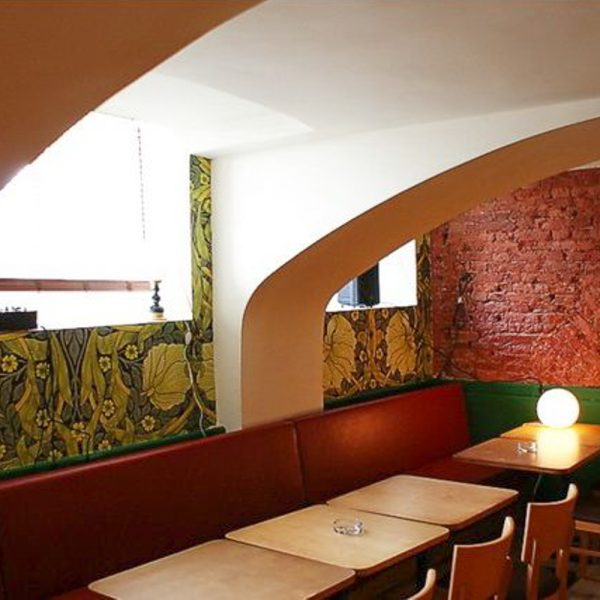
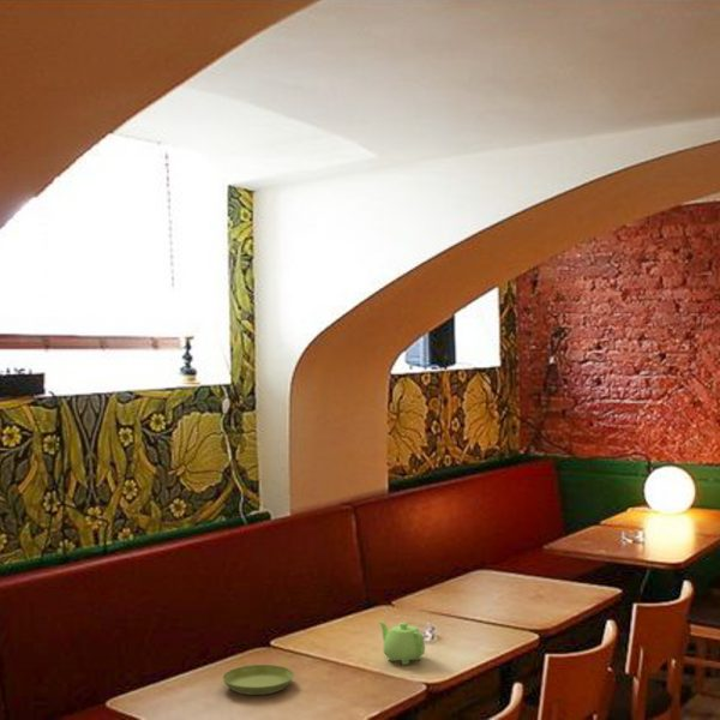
+ teapot (401, 641)
+ saucer (258, 680)
